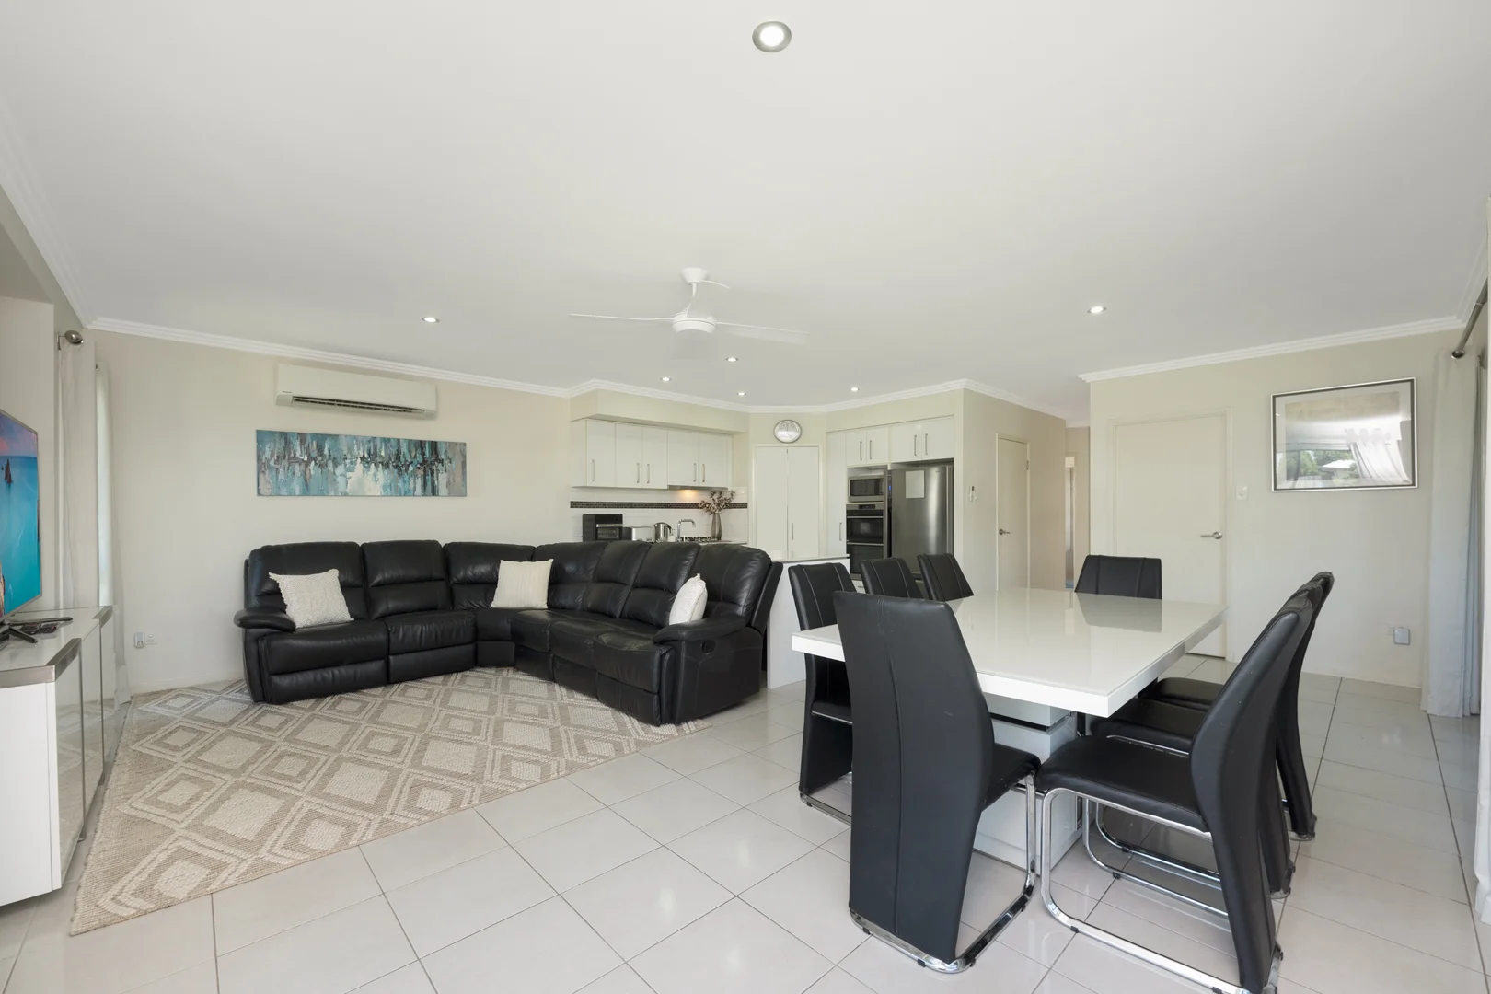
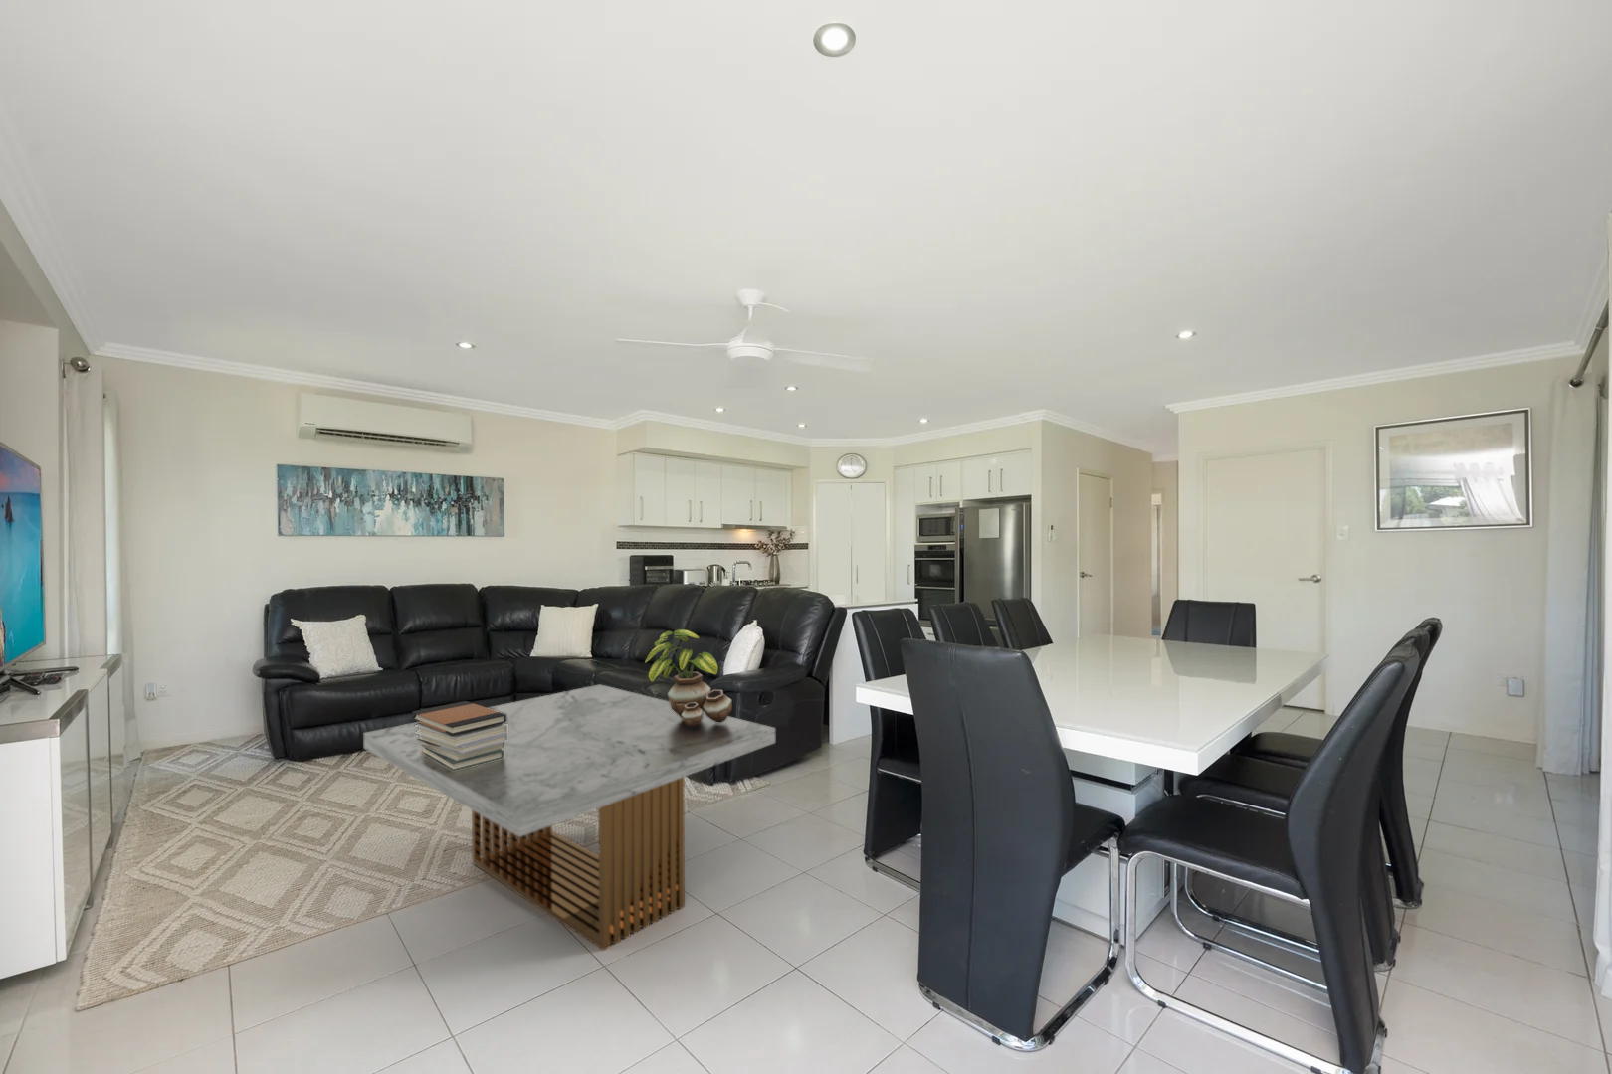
+ coffee table (572, 807)
+ book stack (461, 732)
+ potted plant (686, 674)
